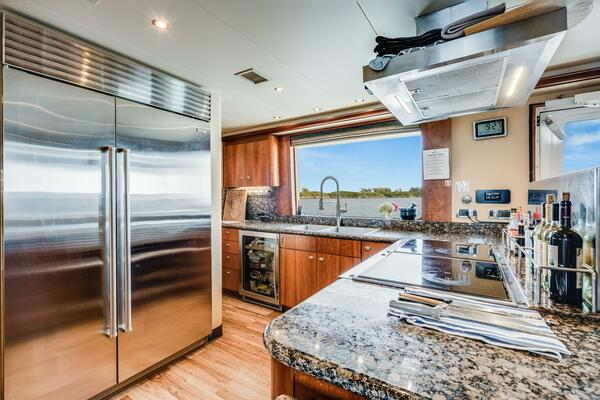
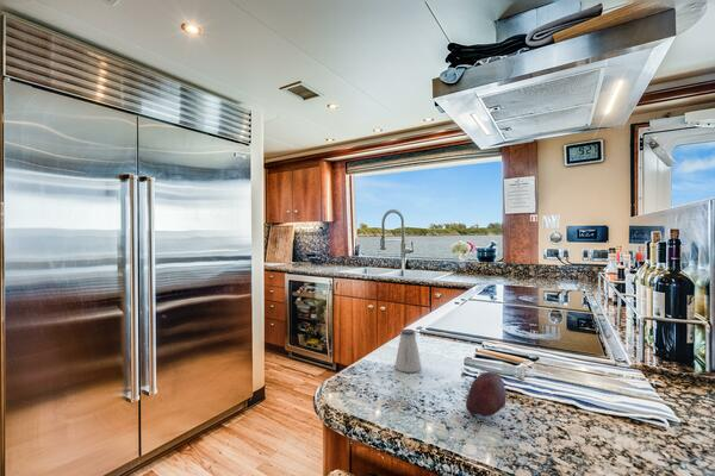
+ apple (485, 393)
+ saltshaker (408, 349)
